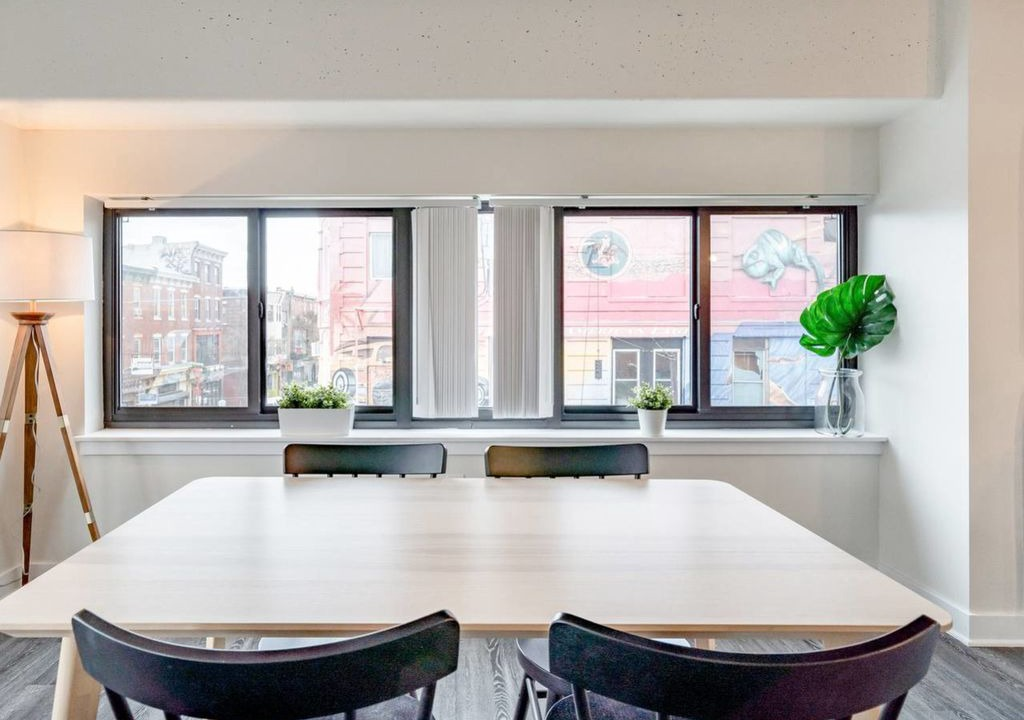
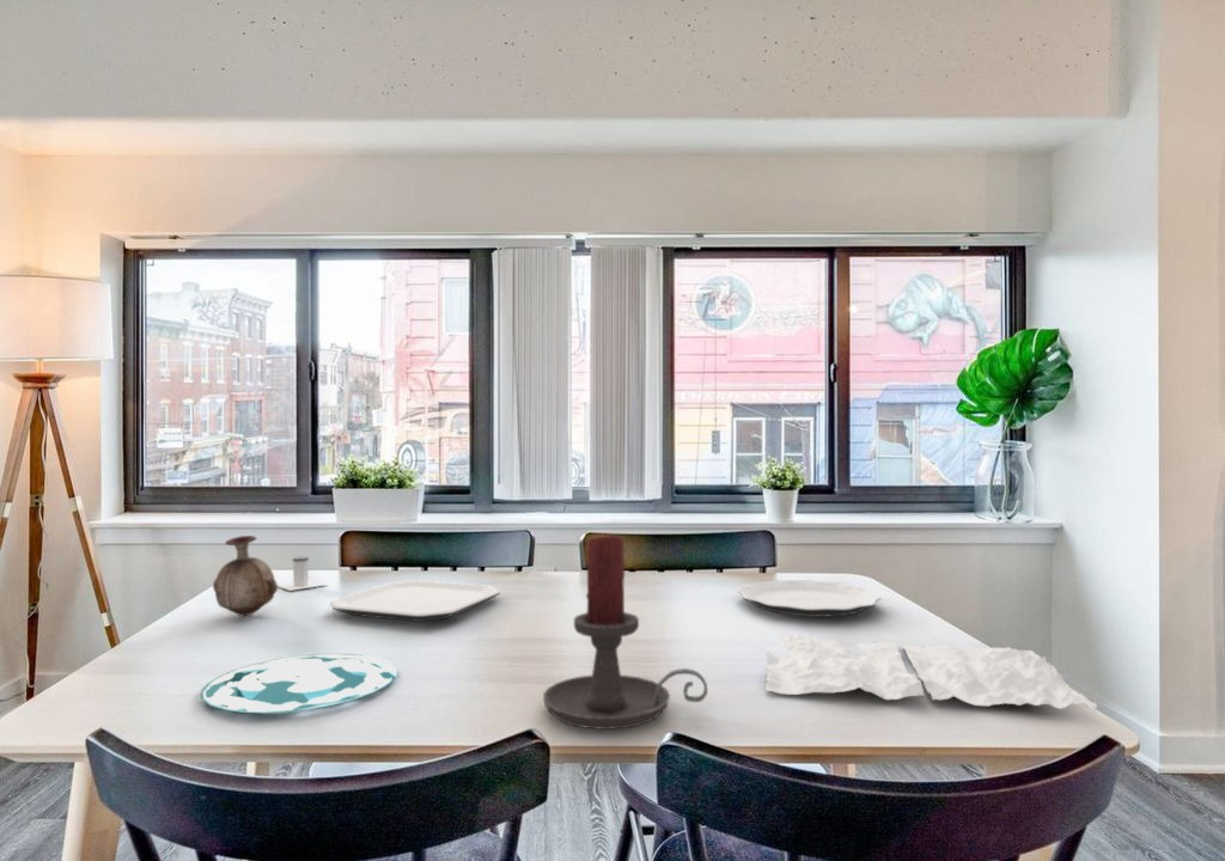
+ candle holder (624, 621)
+ vase (245, 575)
+ plate (418, 600)
+ napkin (904, 666)
+ plate (303, 672)
+ salt shaker (300, 570)
+ plate (807, 598)
